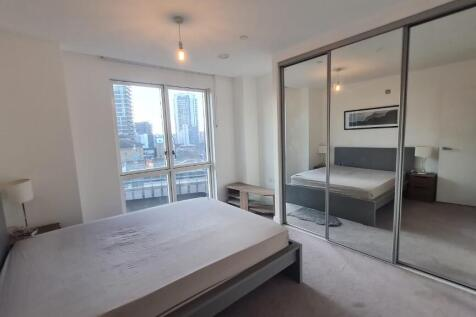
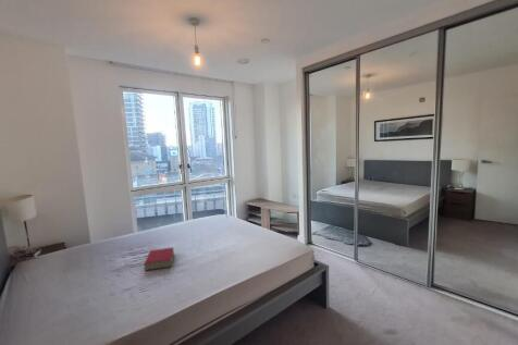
+ book (160, 258)
